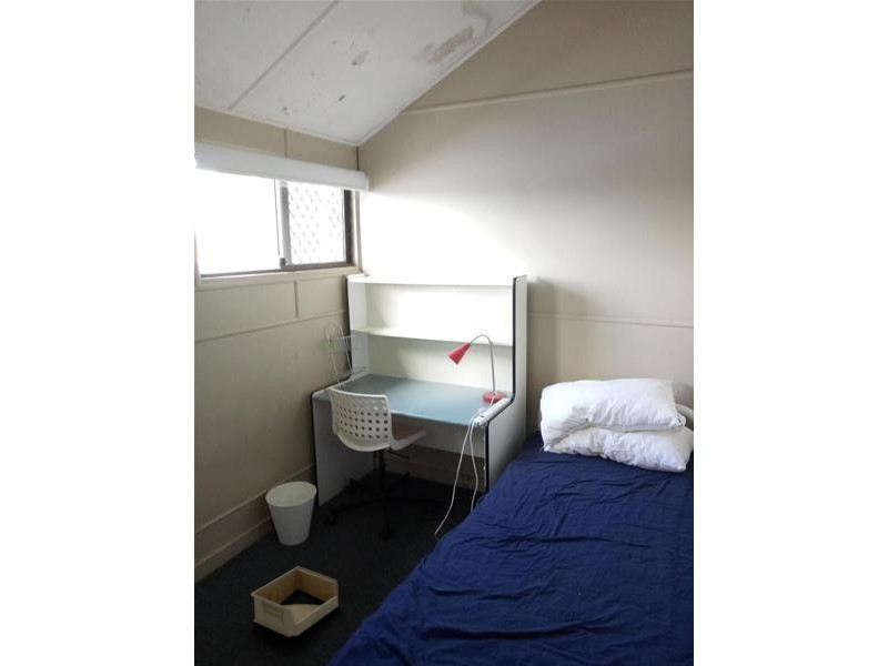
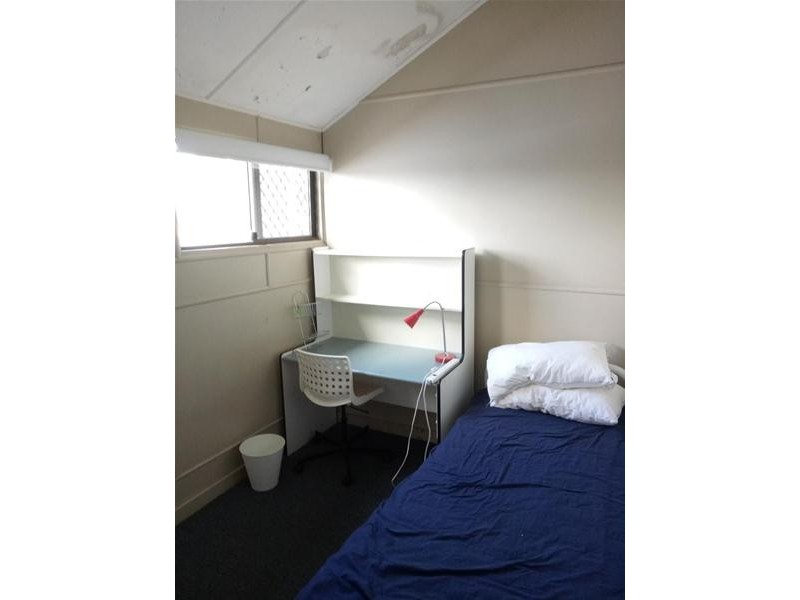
- storage bin (296, 605)
